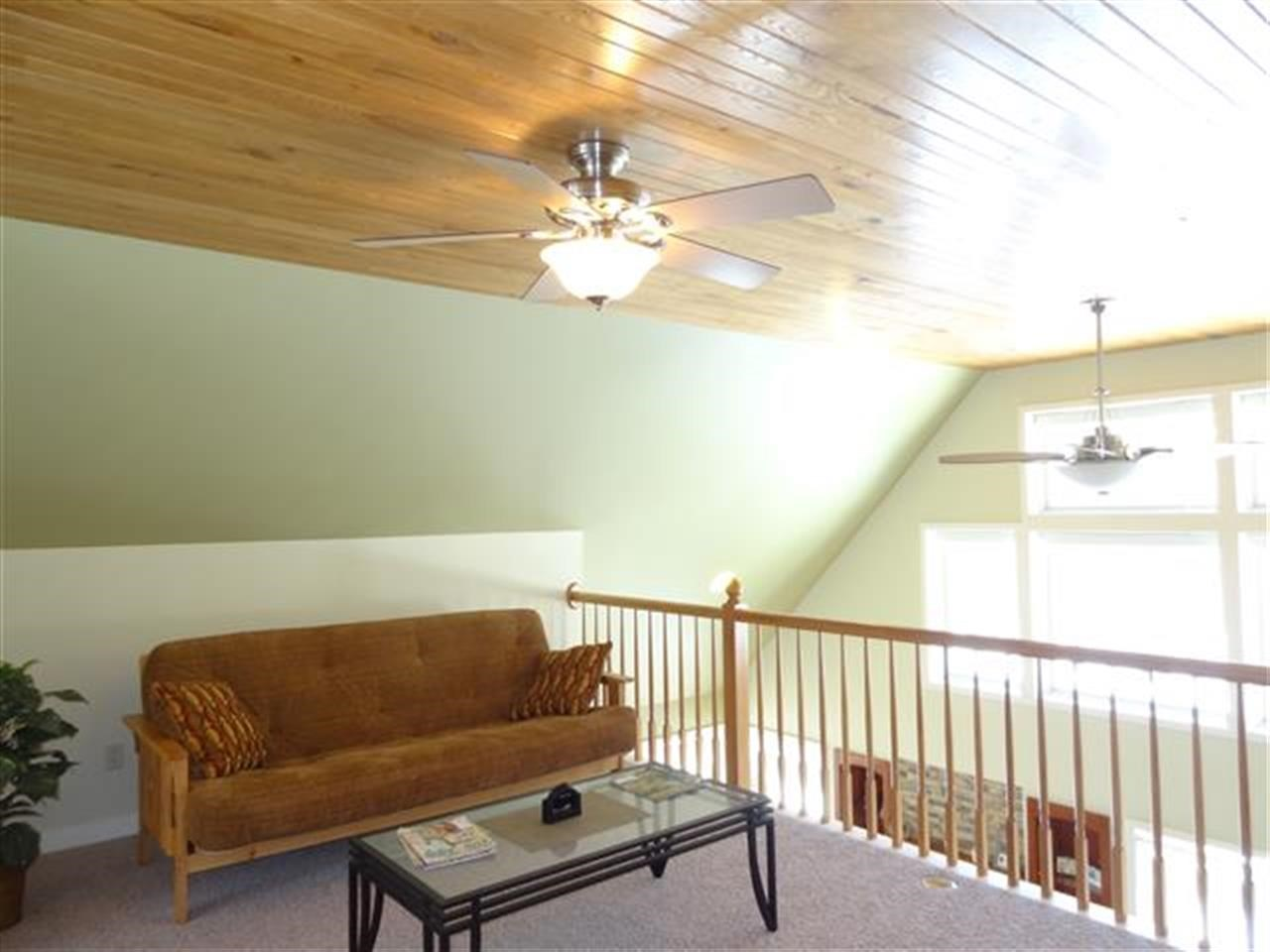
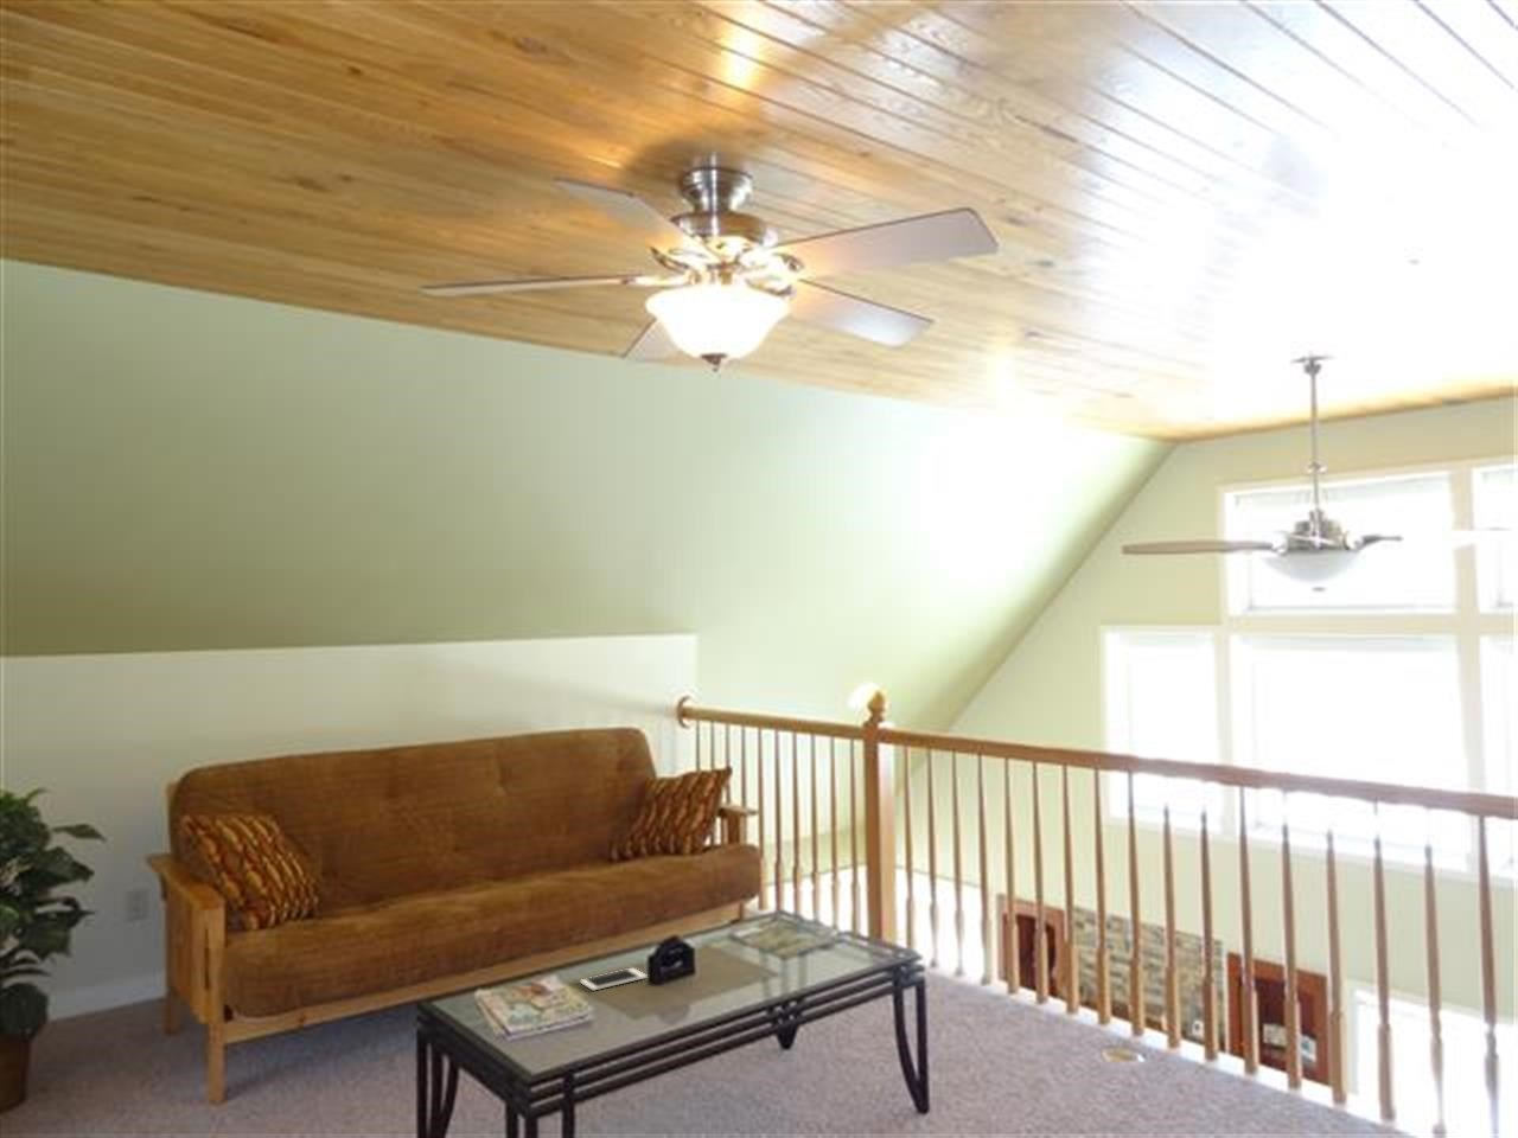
+ cell phone (613, 978)
